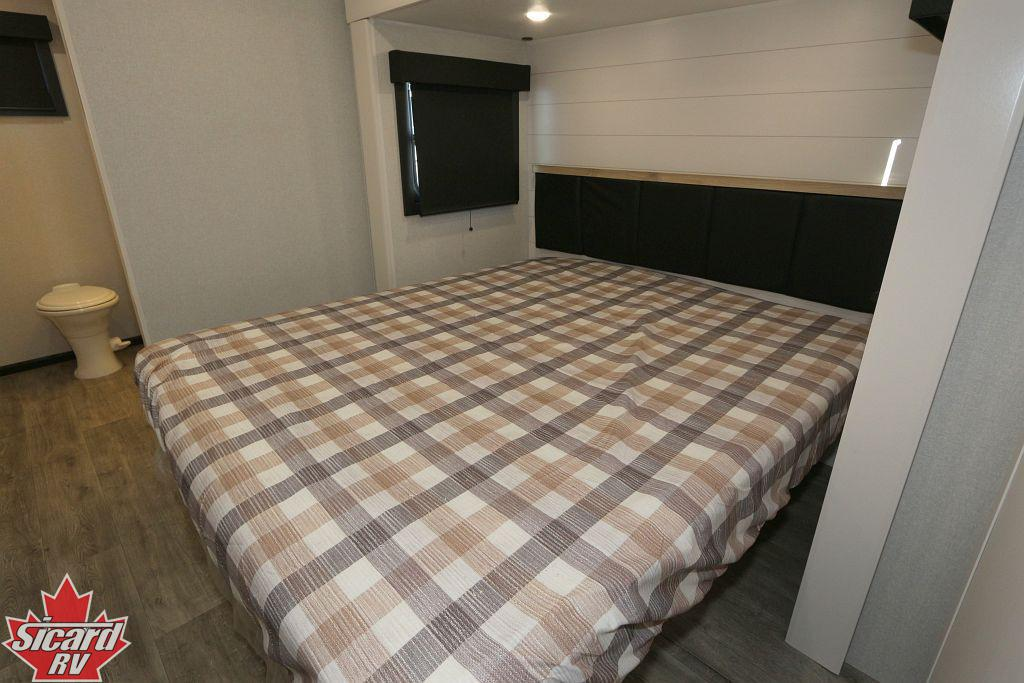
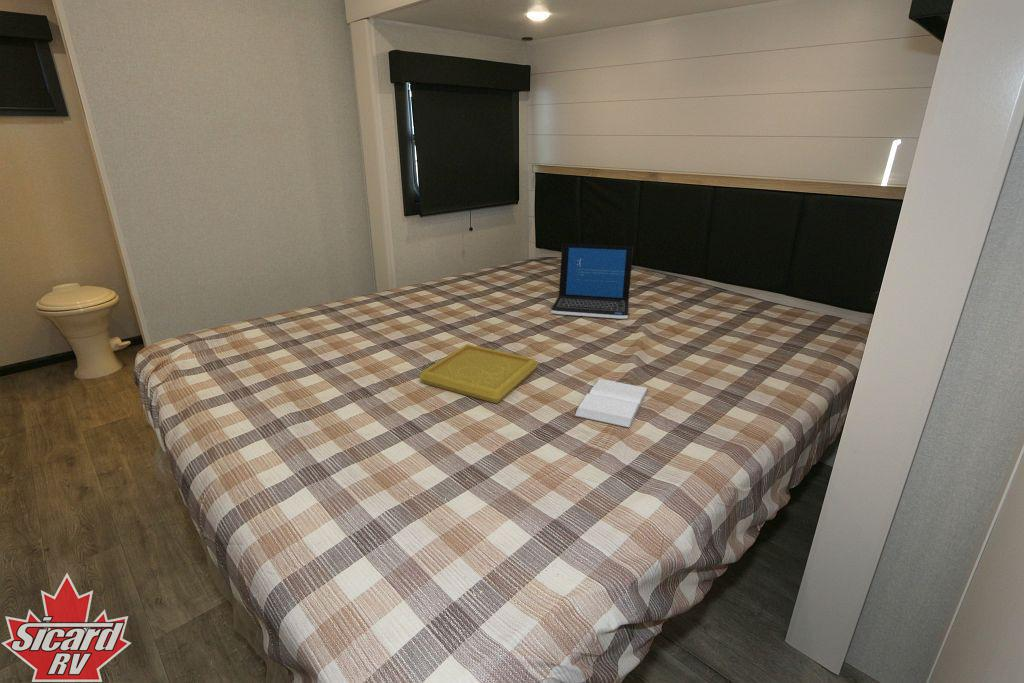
+ book (613, 398)
+ serving tray (480, 370)
+ laptop (593, 279)
